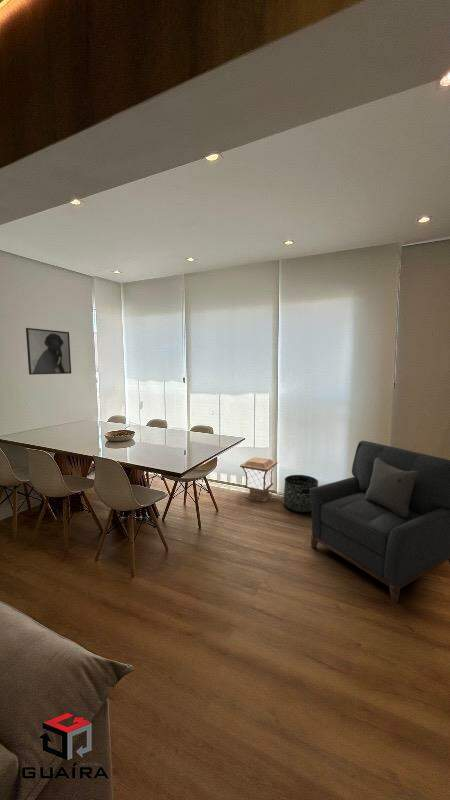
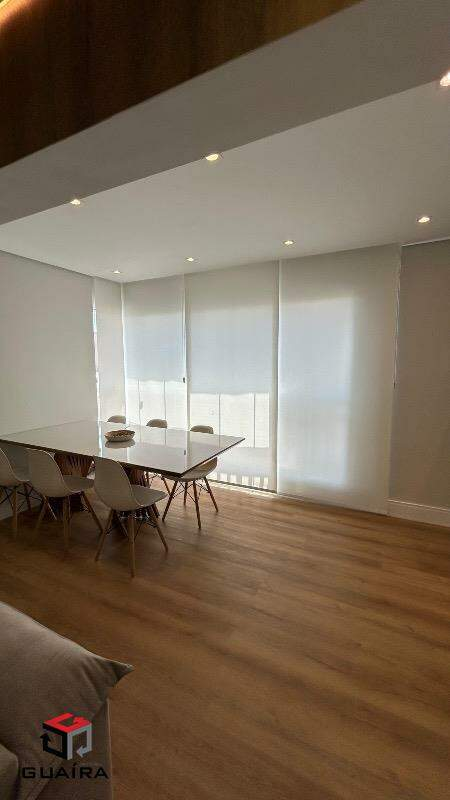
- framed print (50, 352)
- basket (300, 493)
- armchair (381, 505)
- lantern (259, 478)
